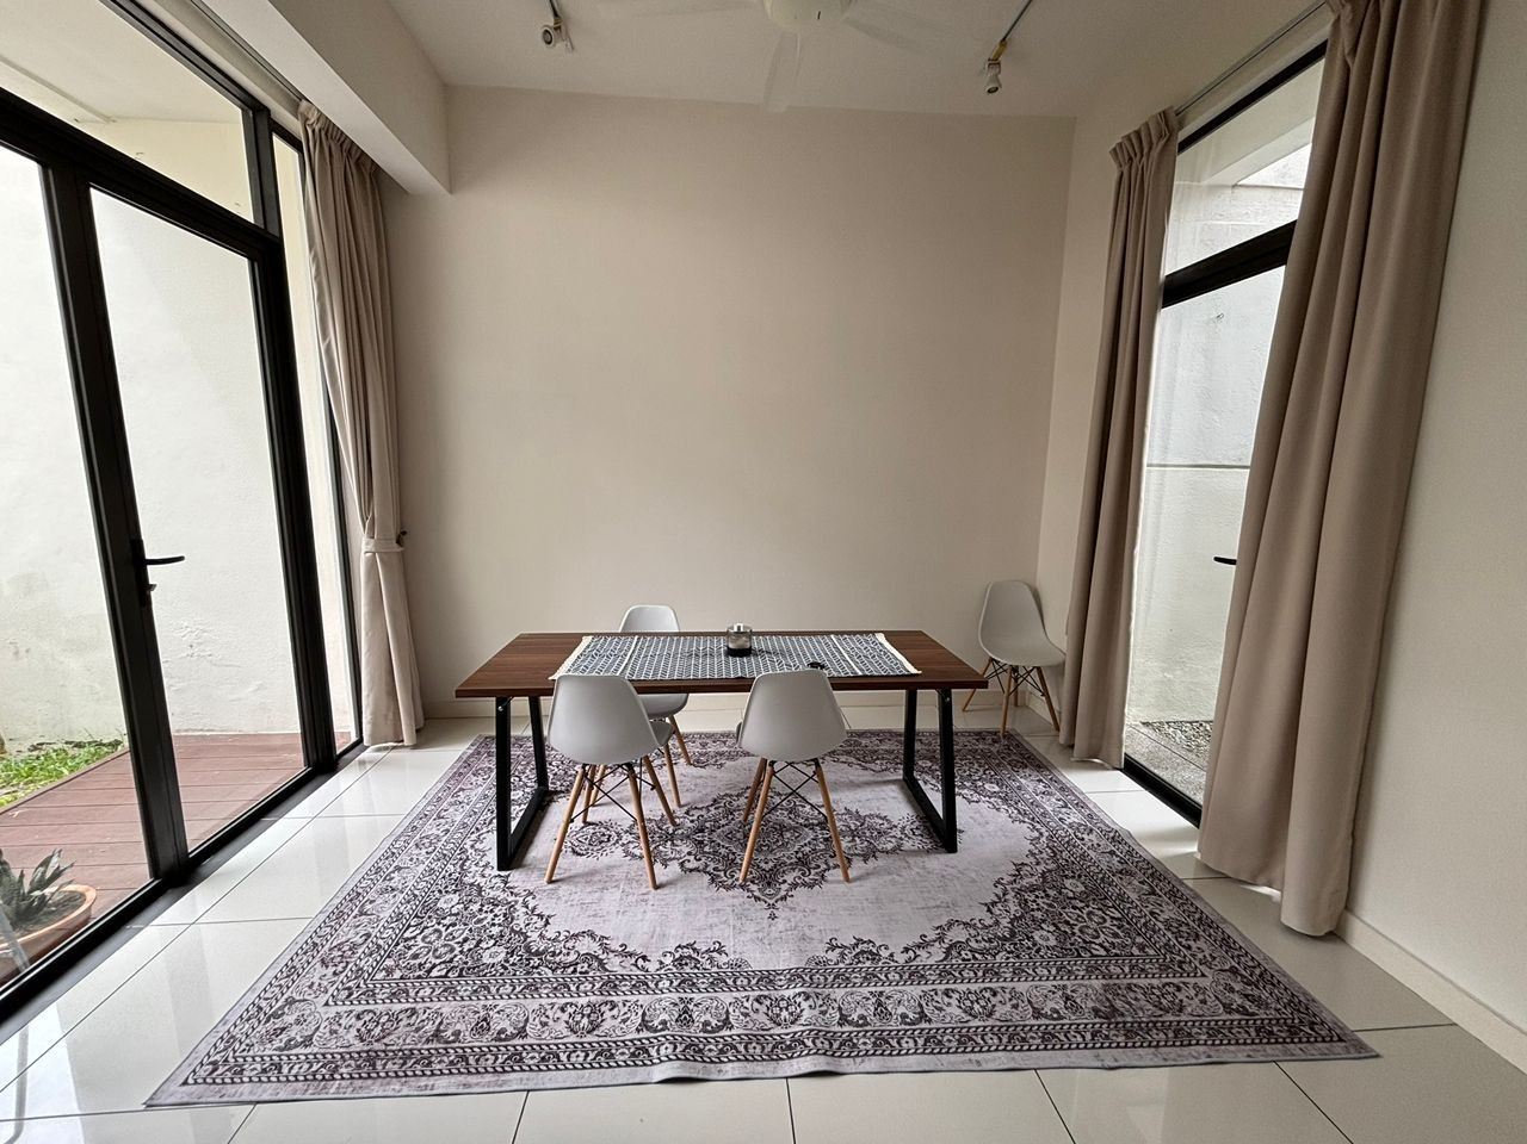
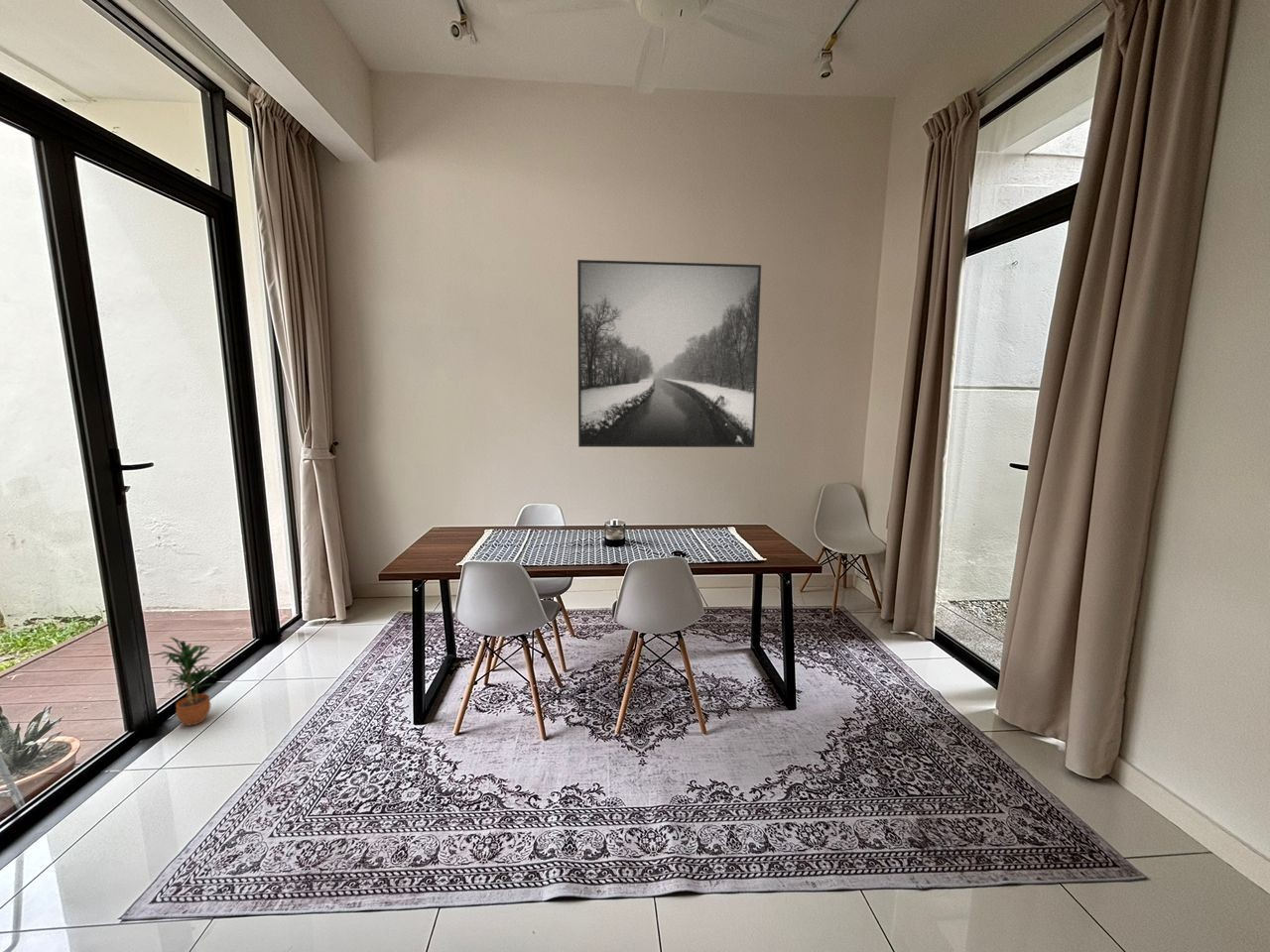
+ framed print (669, 356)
+ potted plant (189, 676)
